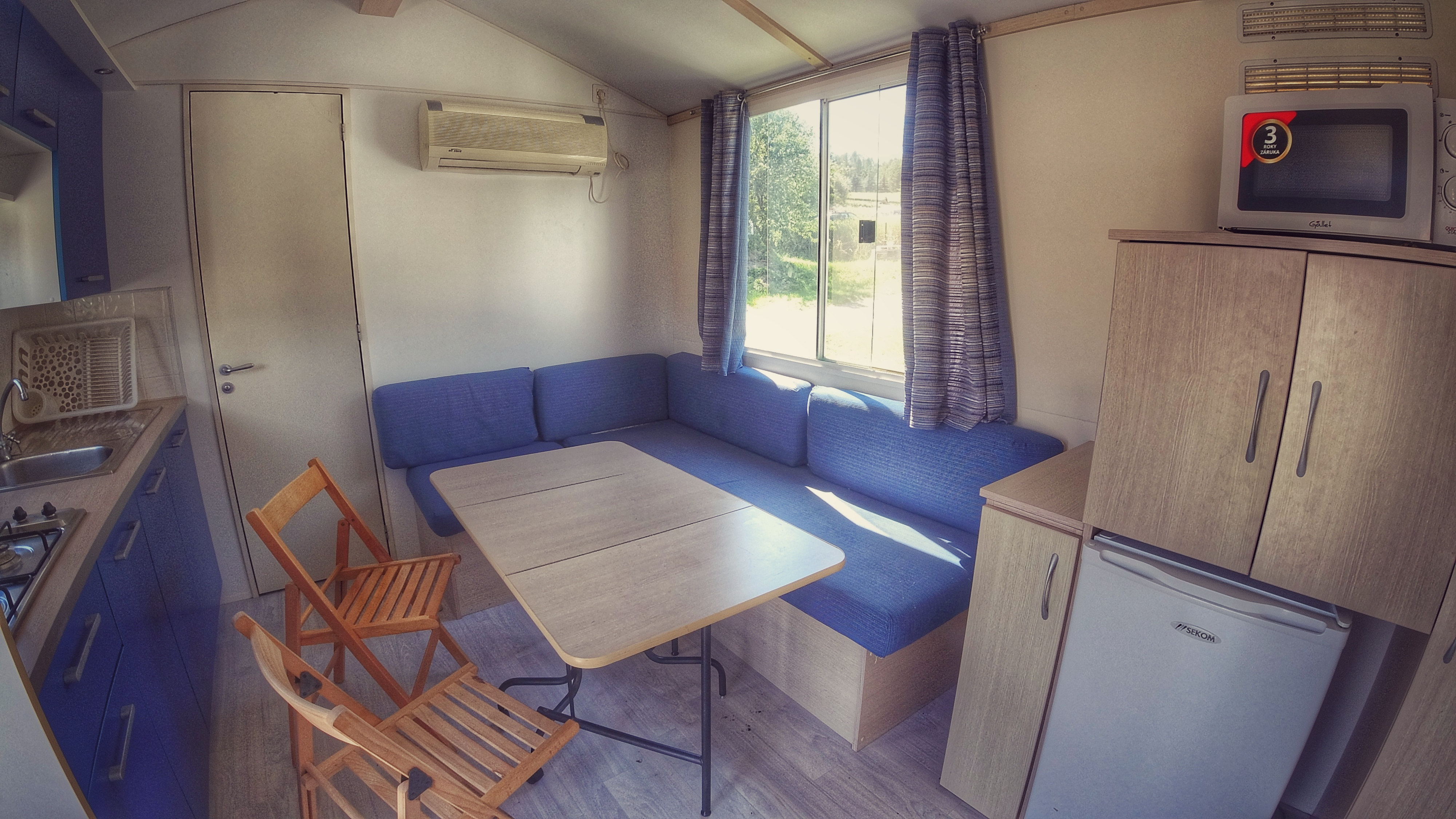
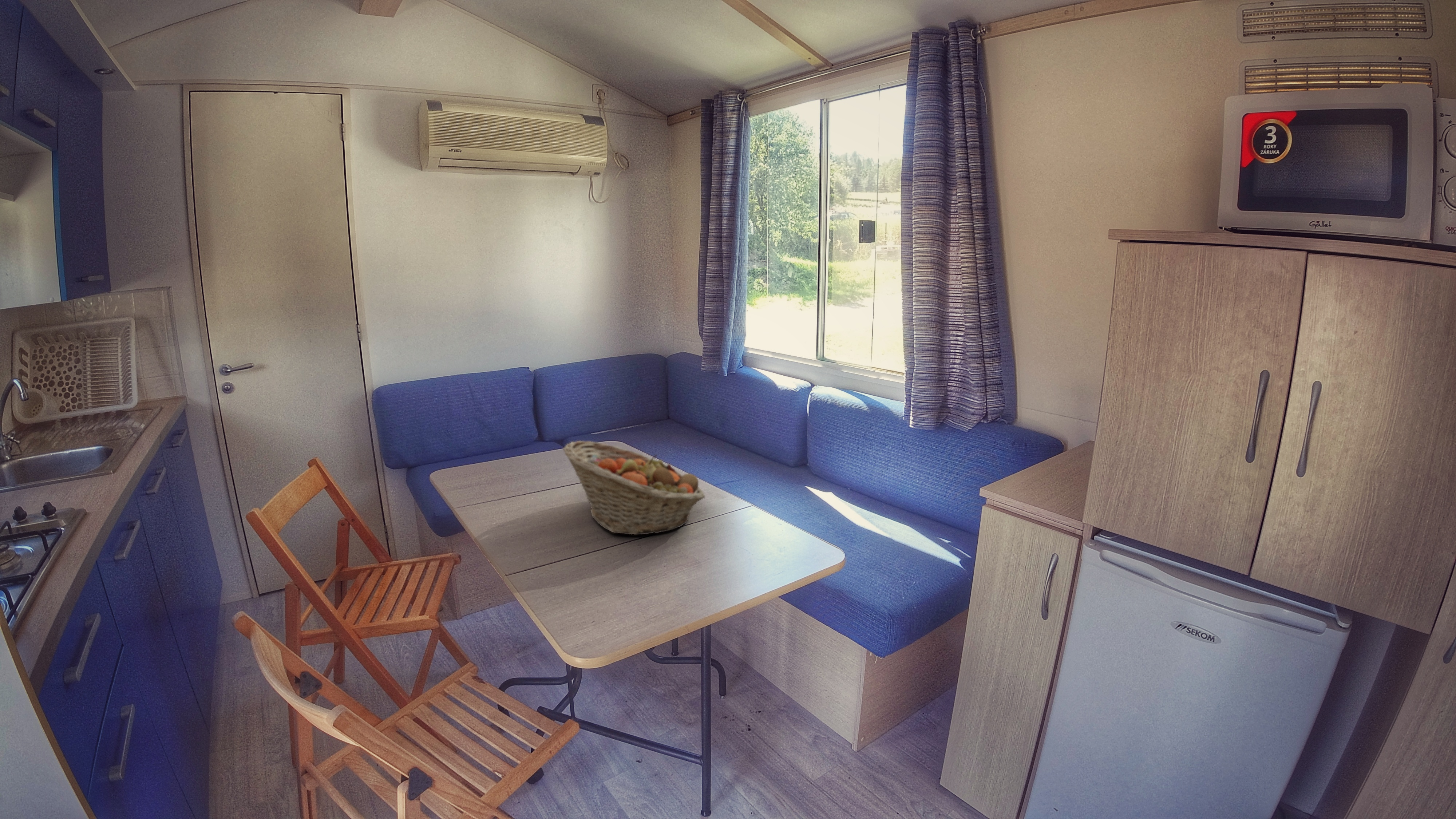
+ fruit basket (634, 482)
